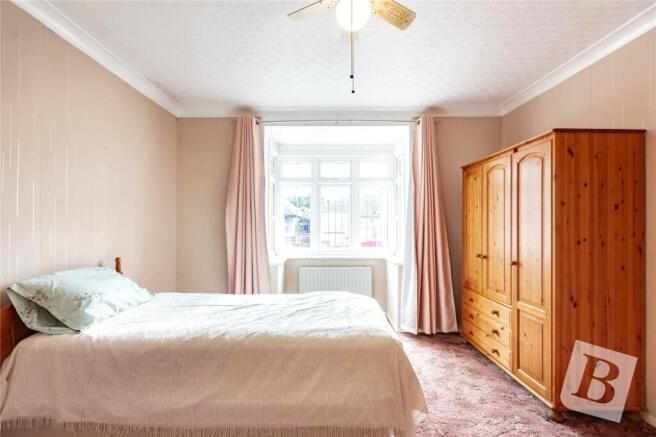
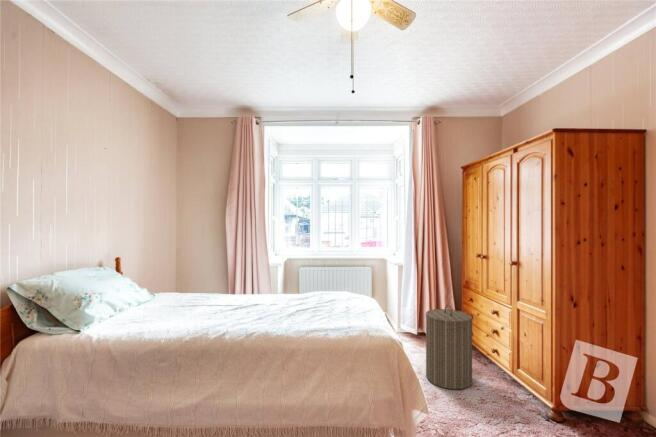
+ laundry hamper (448, 341)
